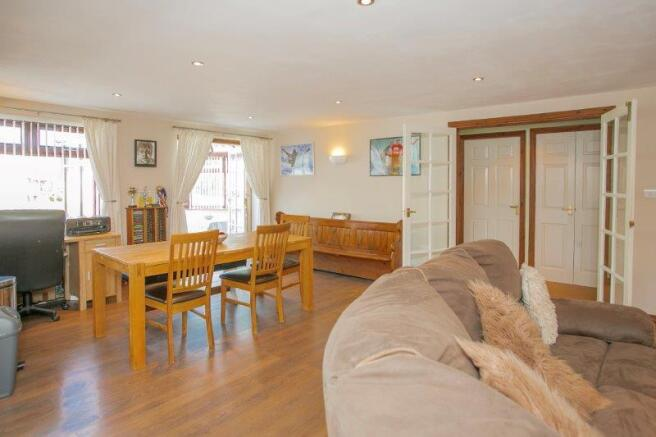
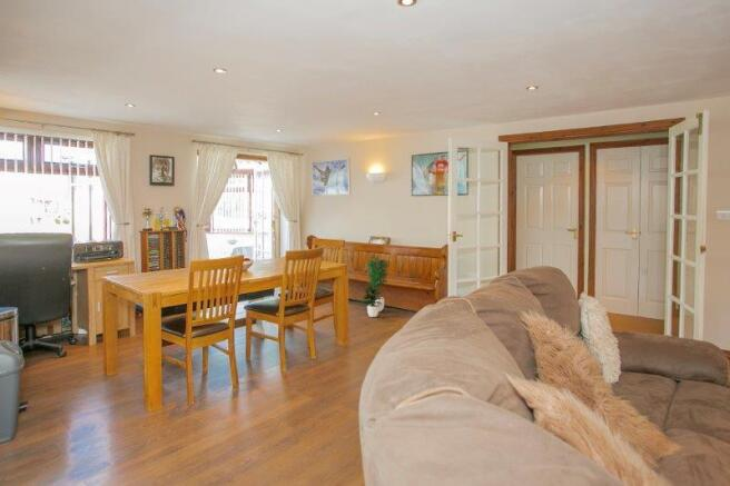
+ potted plant (374, 284)
